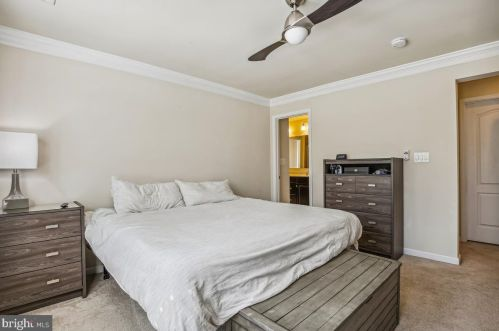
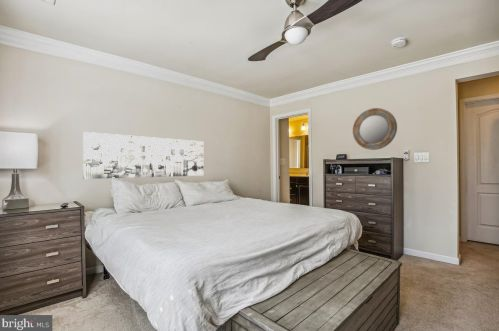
+ home mirror (373, 129)
+ wall art (152, 157)
